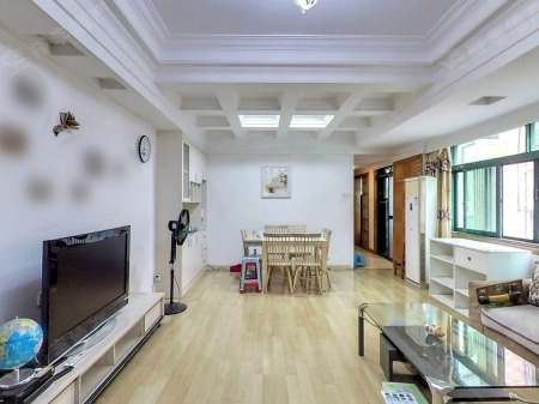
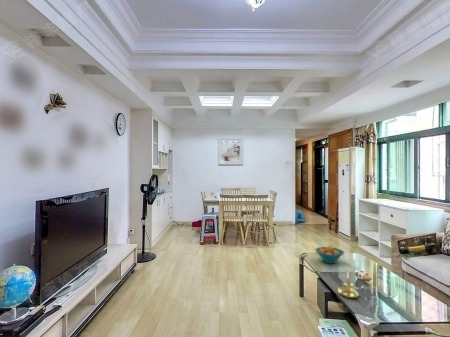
+ candle holder (347, 282)
+ fruit bowl (329, 253)
